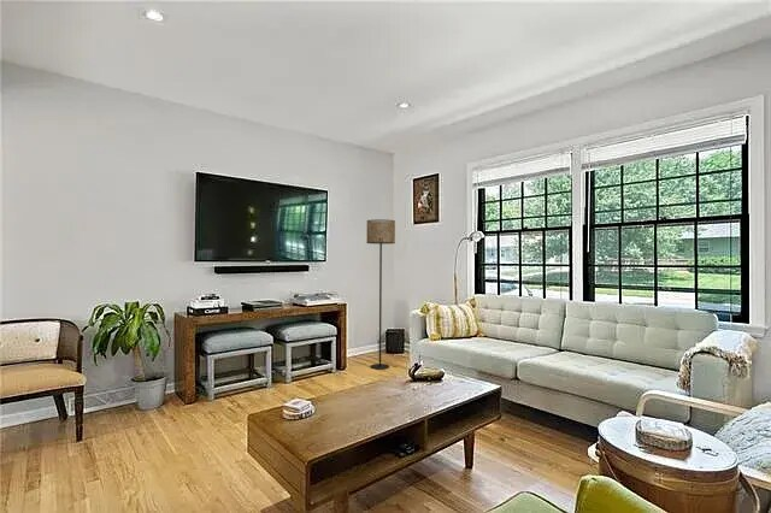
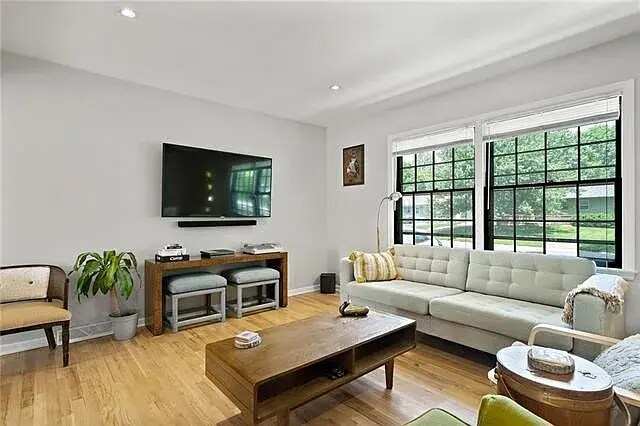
- floor lamp (379, 293)
